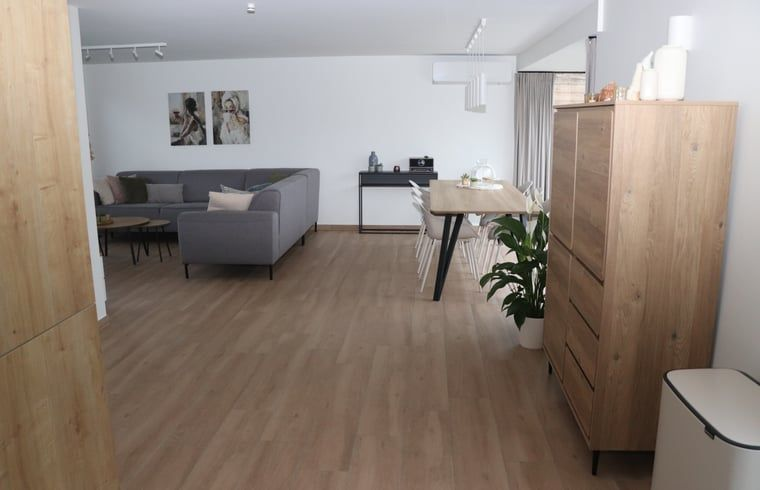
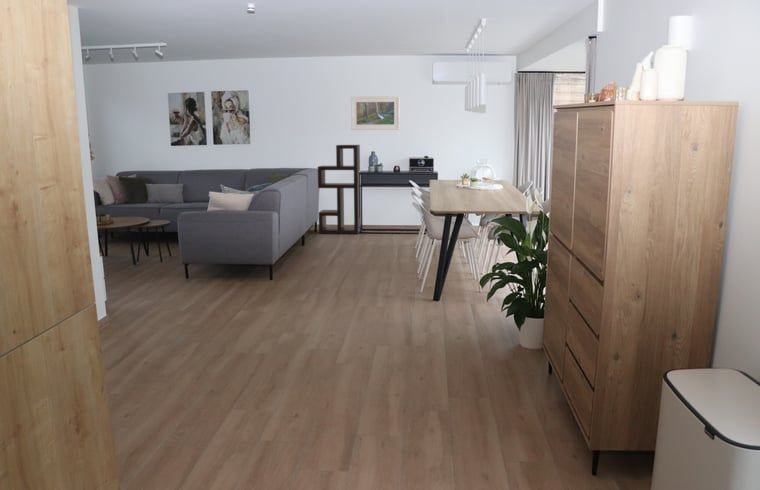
+ shelving unit (339, 189)
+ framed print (375, 113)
